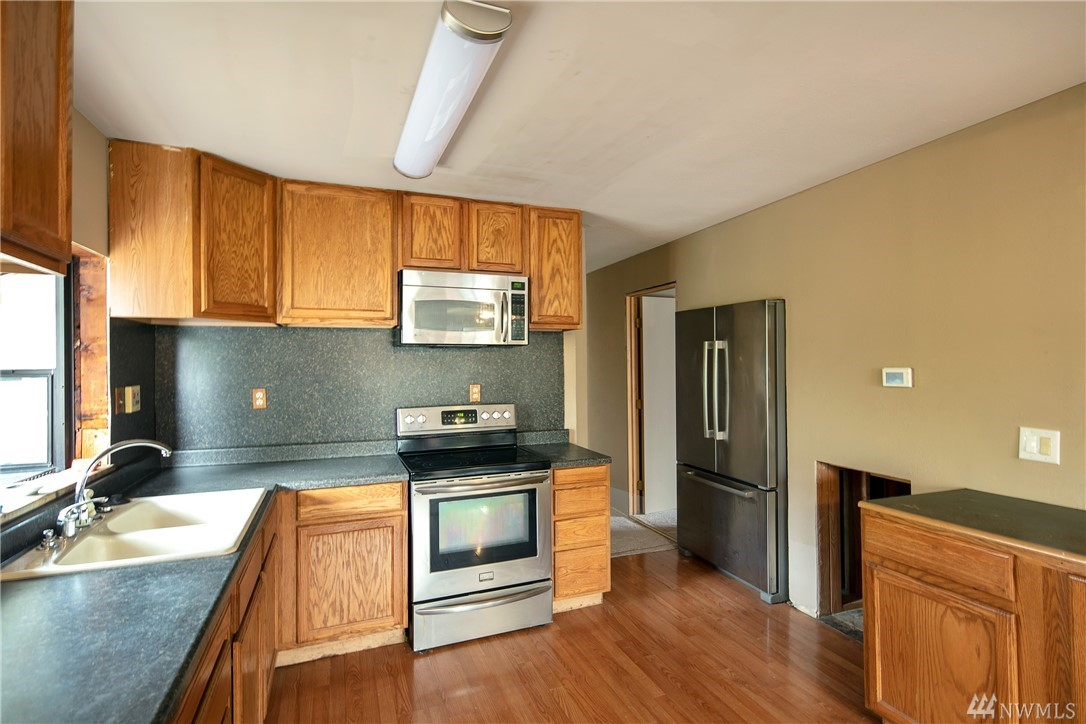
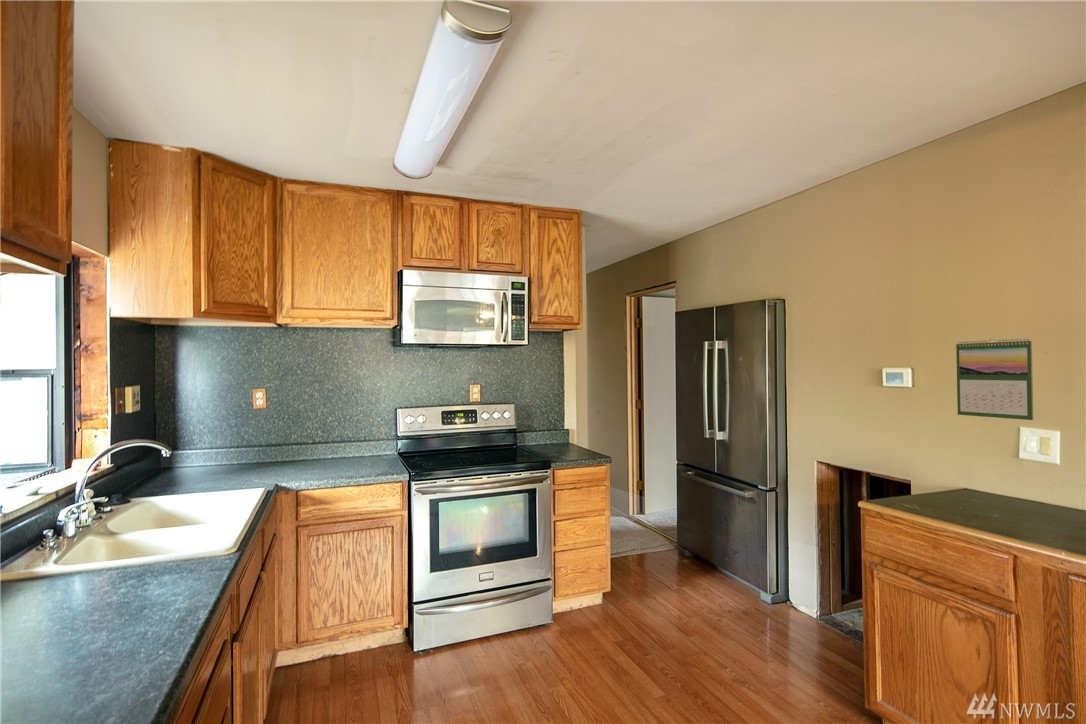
+ calendar (992, 378)
